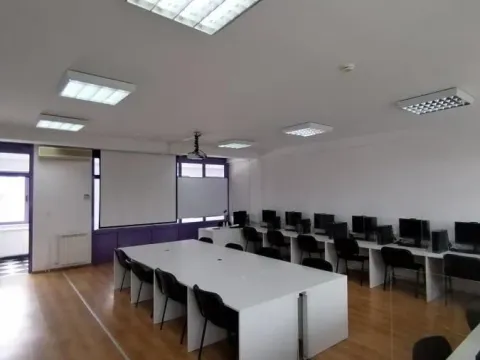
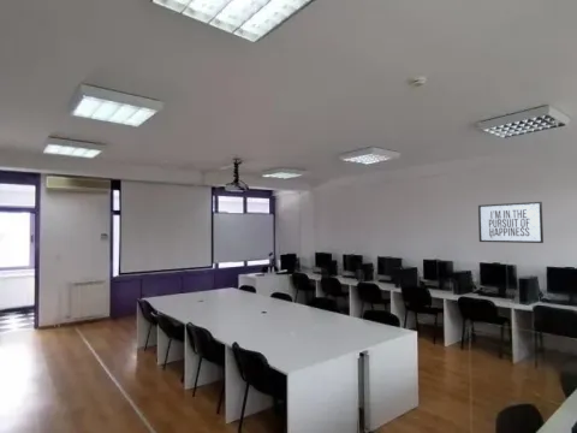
+ mirror (508, 223)
